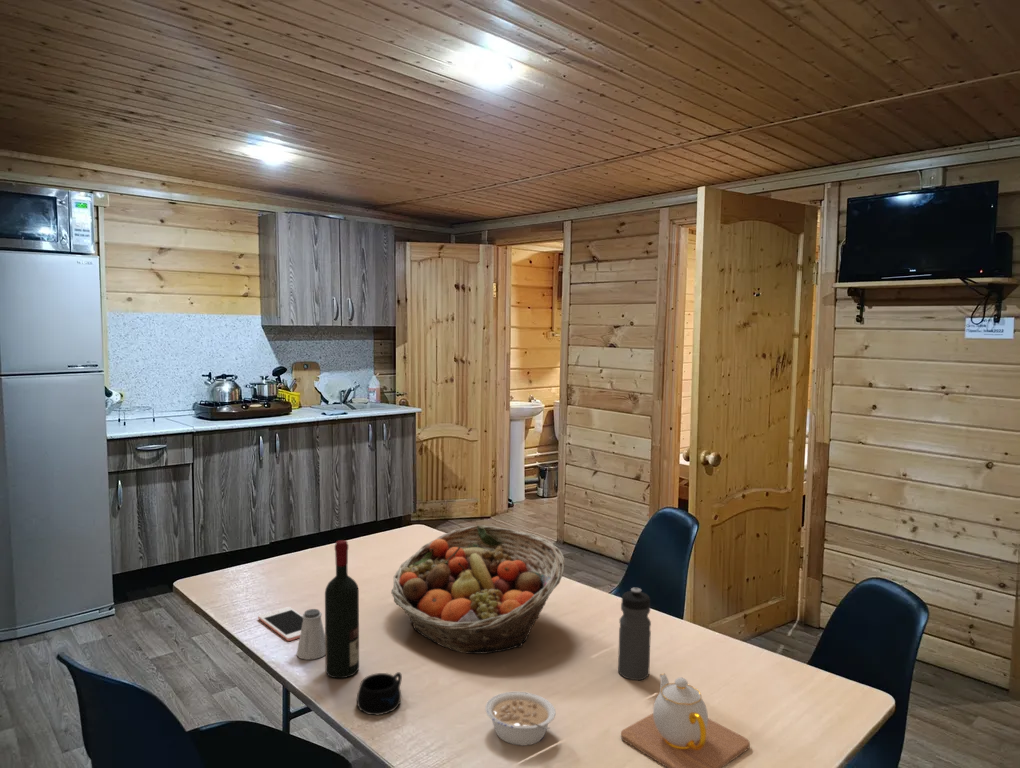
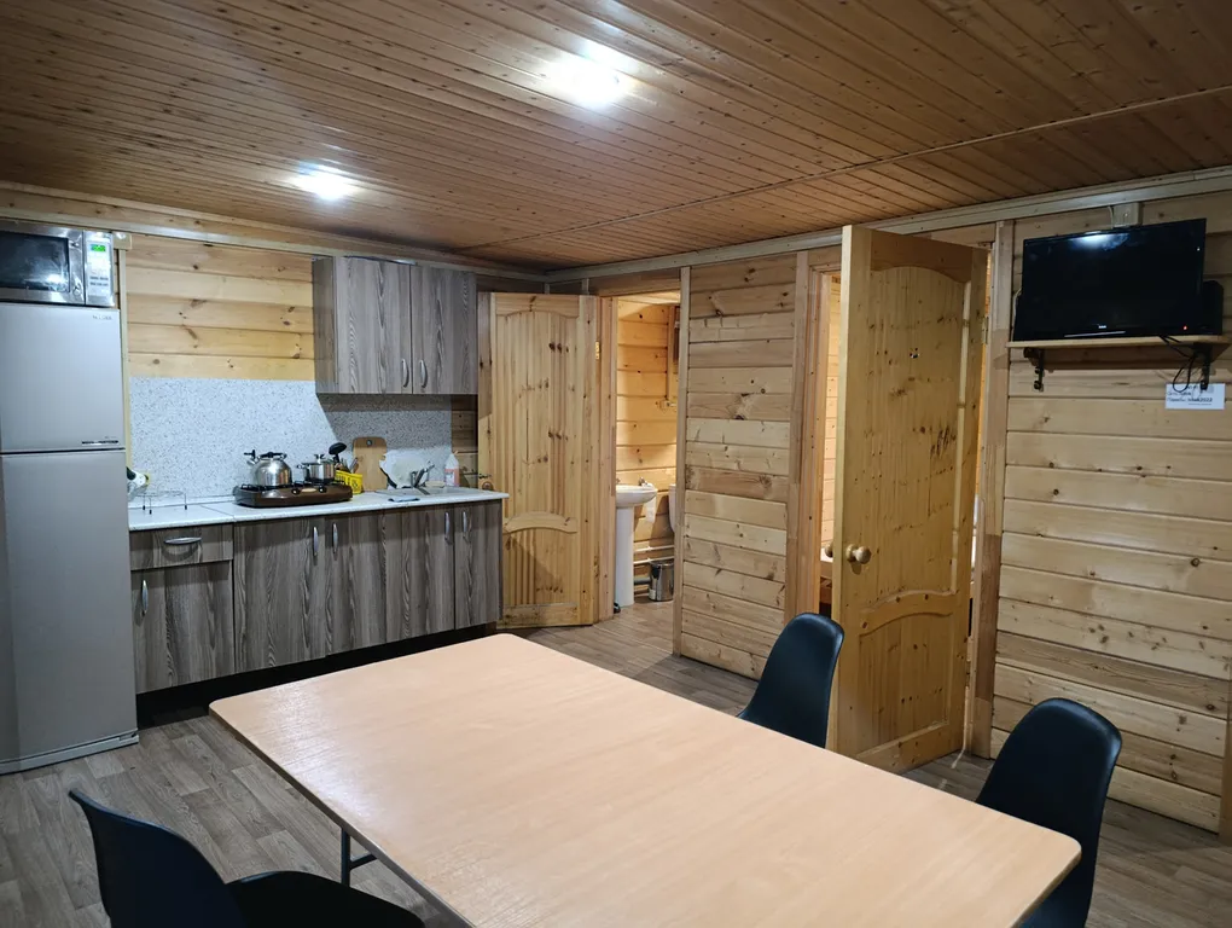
- fruit basket (476, 585)
- cell phone (288, 623)
- mug (382, 691)
- legume (522, 719)
- water bottle (634, 631)
- alcohol (341, 606)
- saltshaker (312, 632)
- teapot (685, 709)
